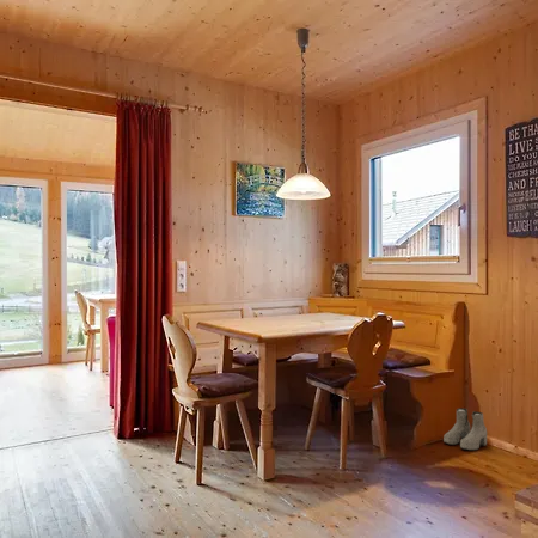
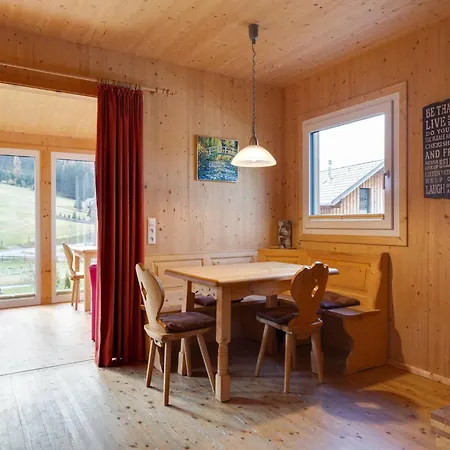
- boots (465, 427)
